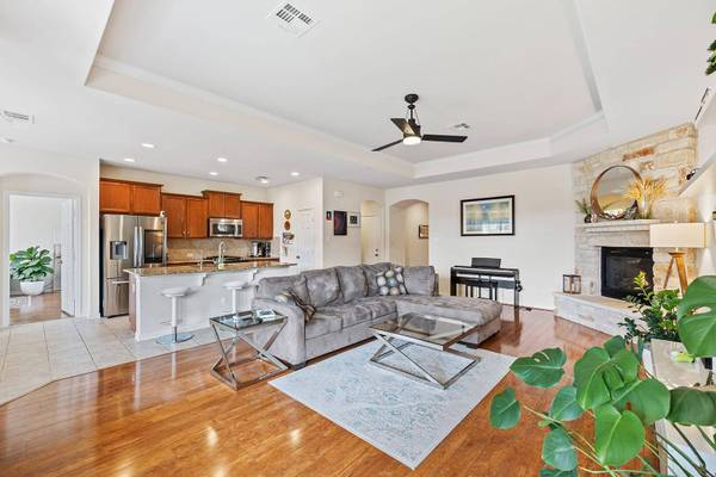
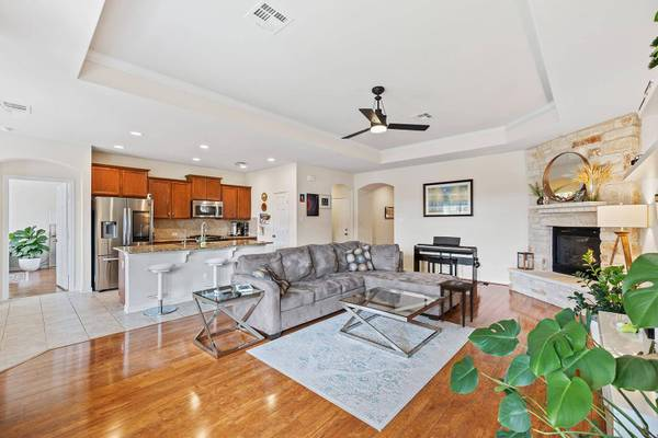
+ side table (452, 301)
